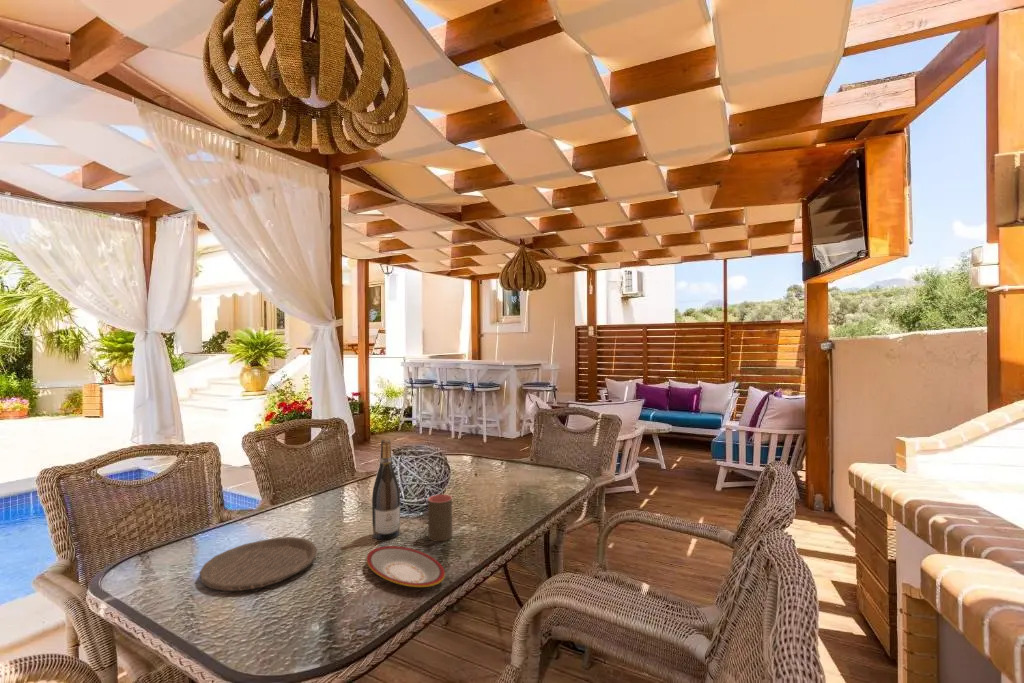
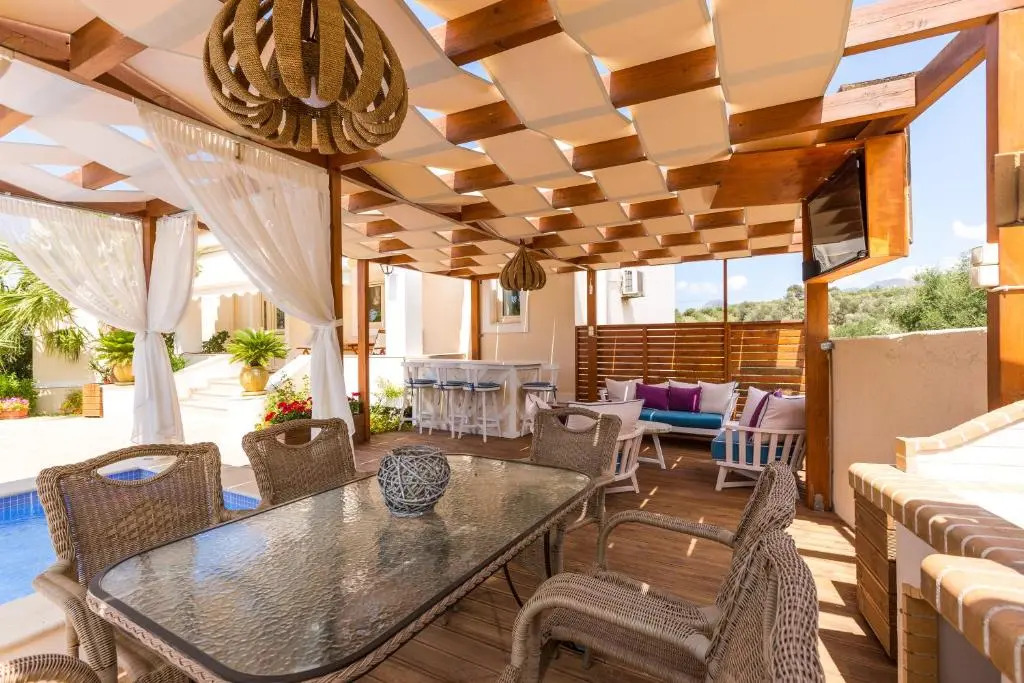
- plate (261, 563)
- cup (440, 517)
- plate (404, 568)
- wine bottle (386, 487)
